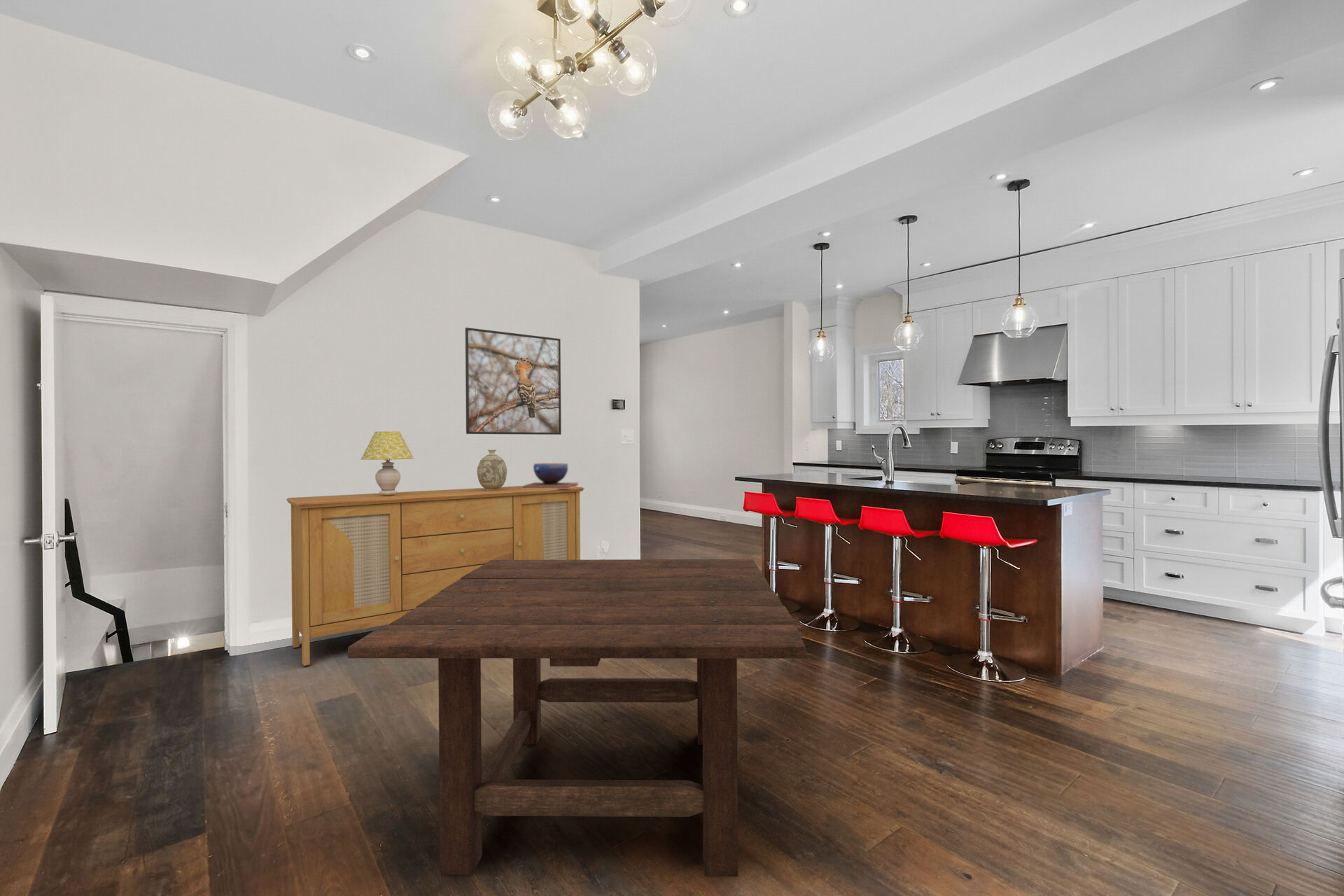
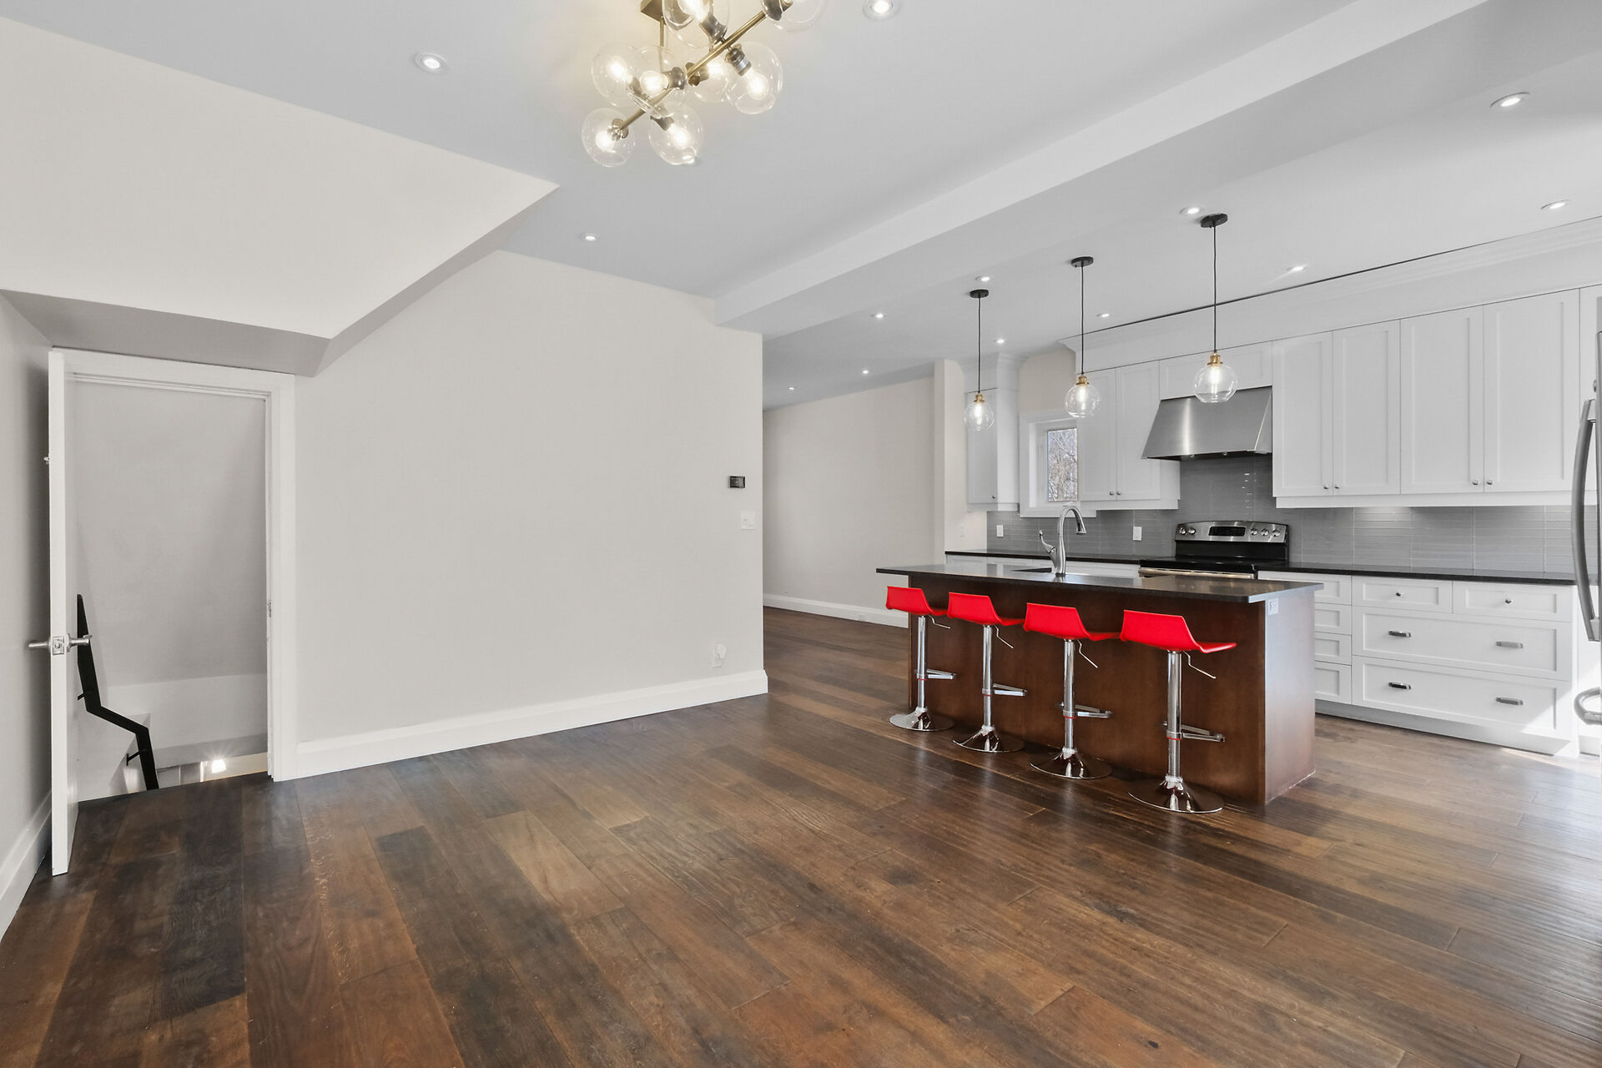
- decorative vase (492, 470)
- decorative bowl (550, 475)
- sideboard (449, 559)
- table lamp (388, 463)
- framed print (515, 384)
- dining table (606, 692)
